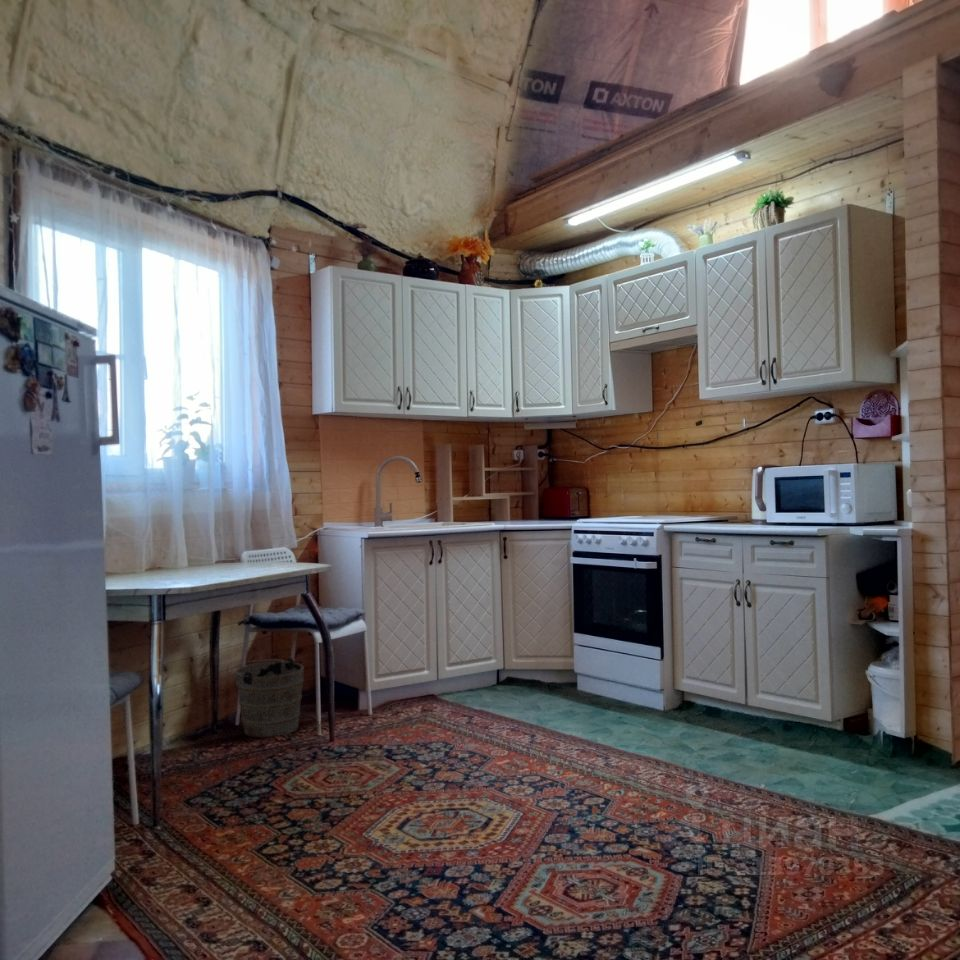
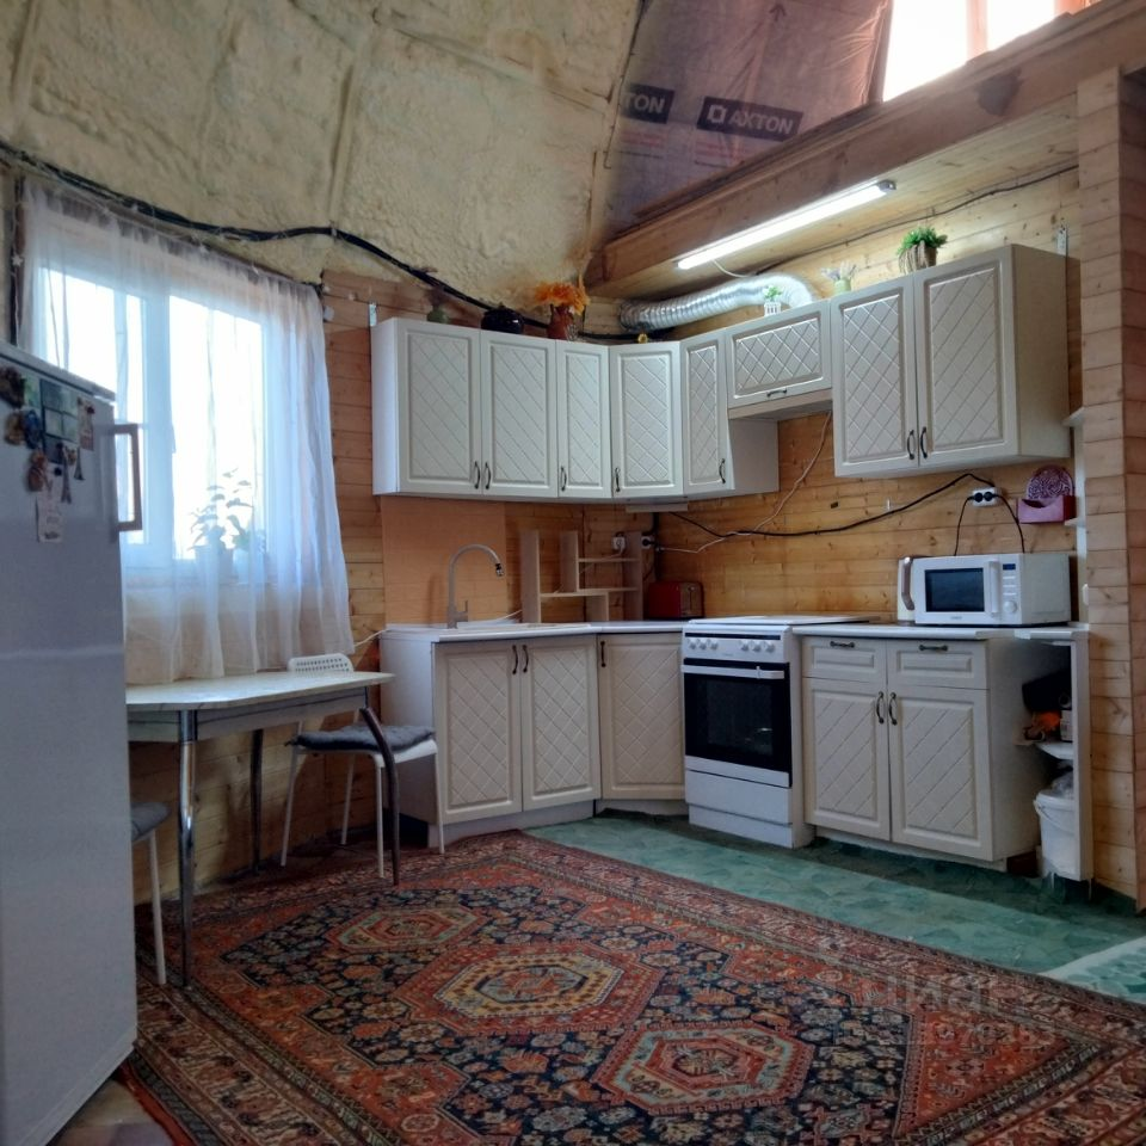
- bucket (267, 696)
